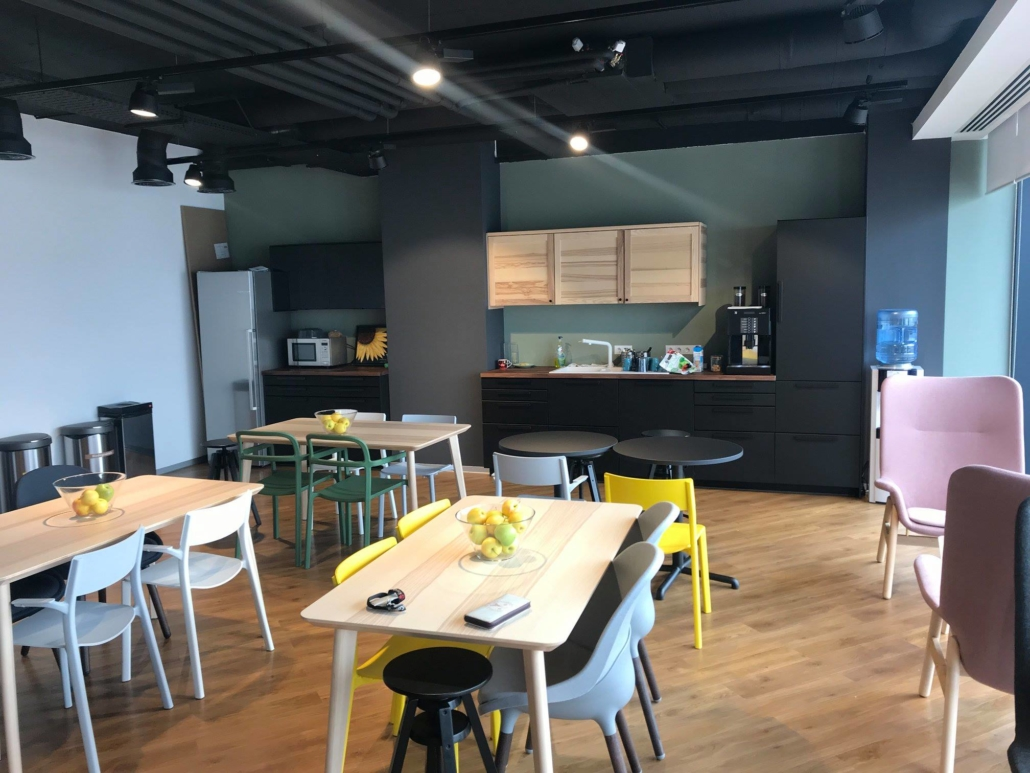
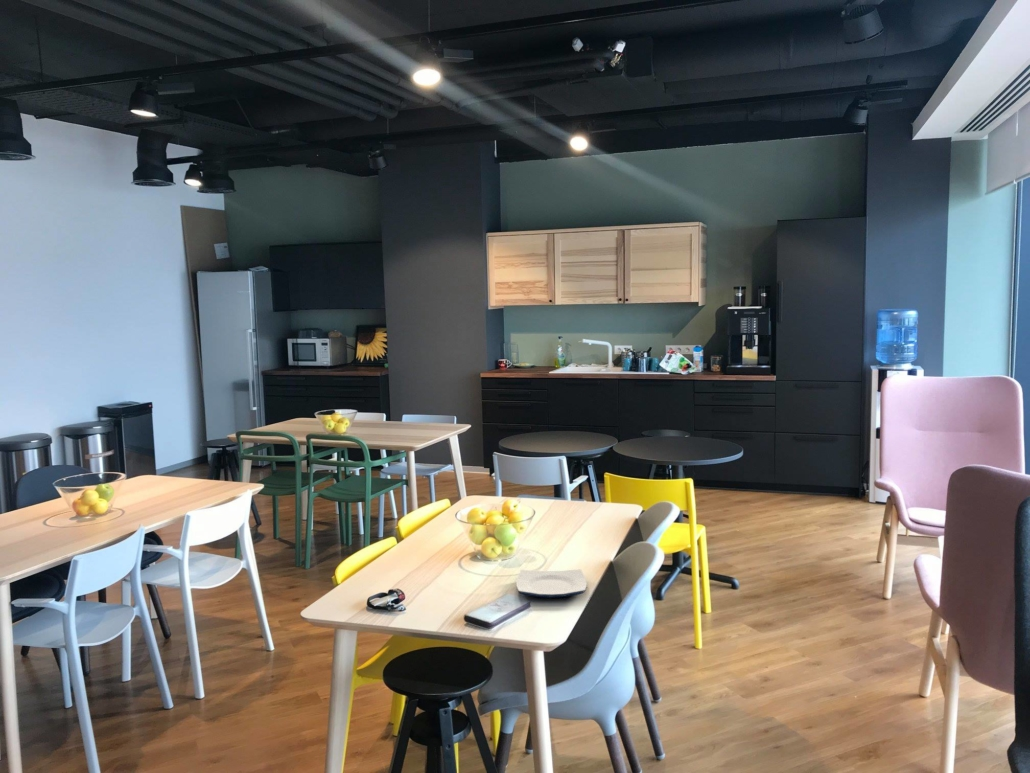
+ plate (551, 584)
